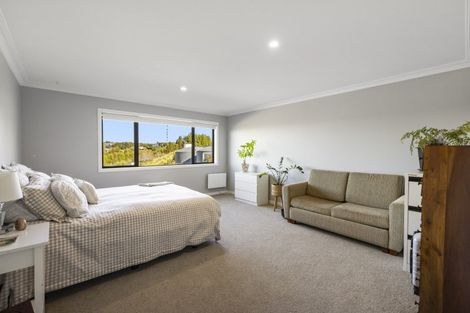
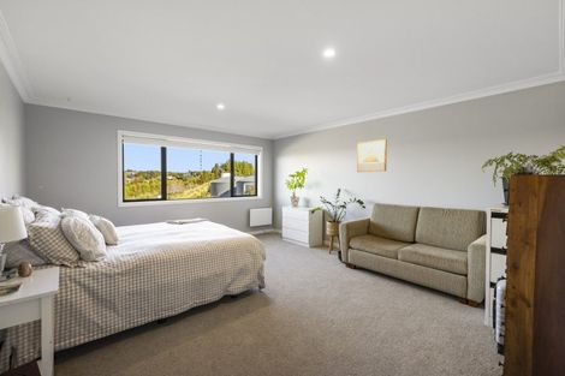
+ wall art (370, 156)
